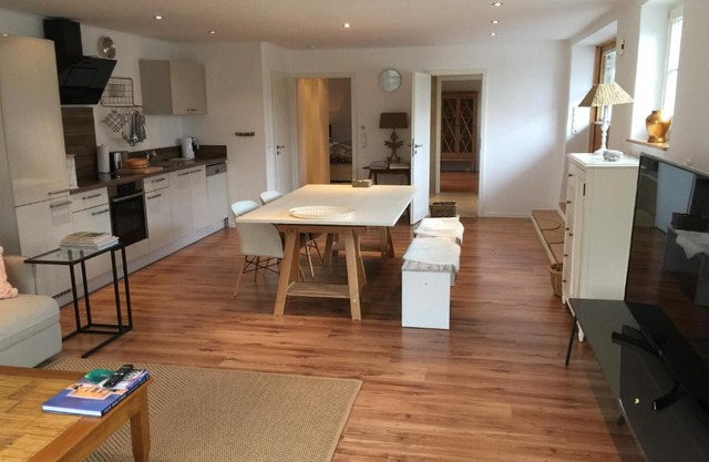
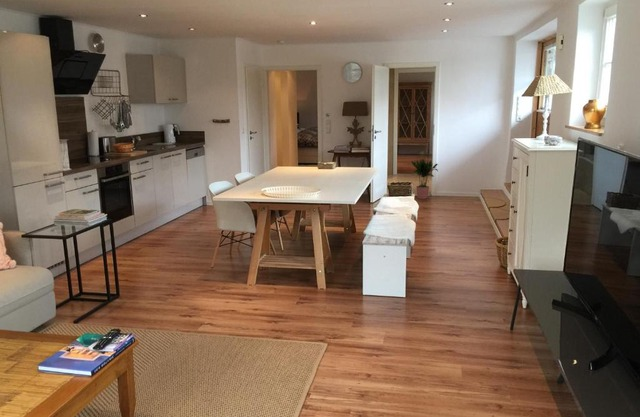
+ potted plant (425, 177)
